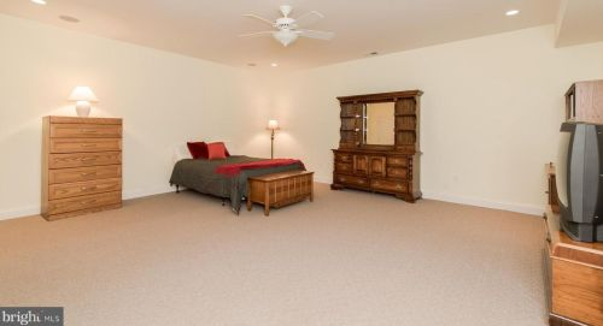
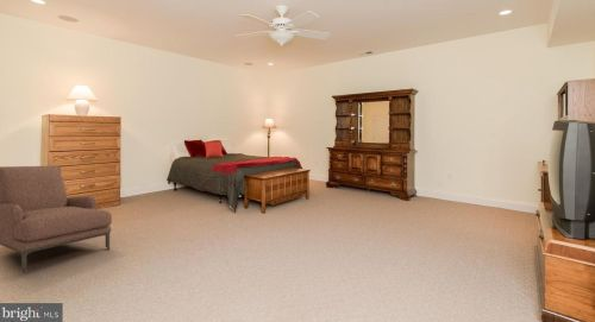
+ armchair (46, 210)
